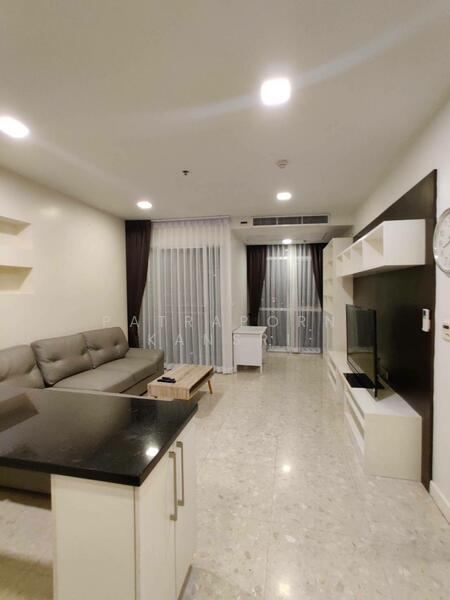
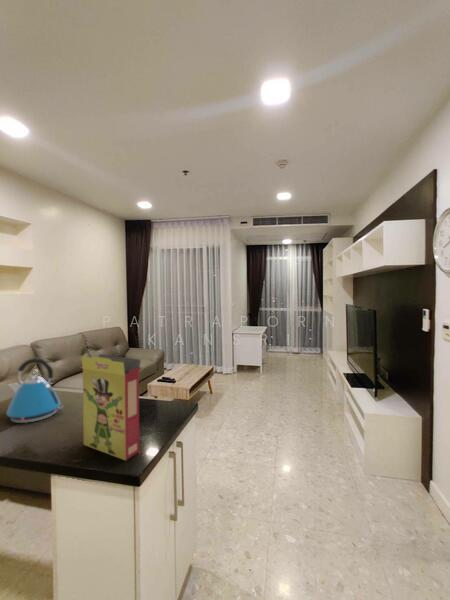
+ cereal box (110, 401)
+ kettle (36, 386)
